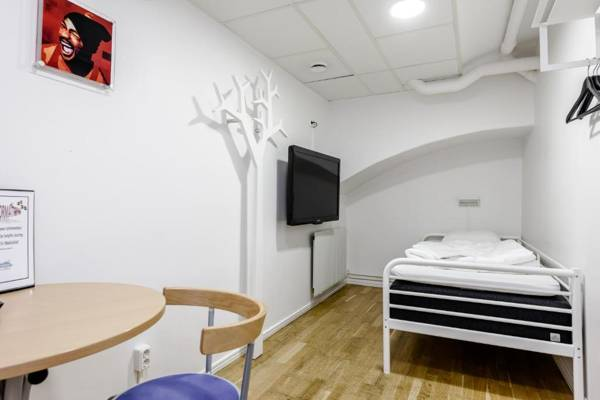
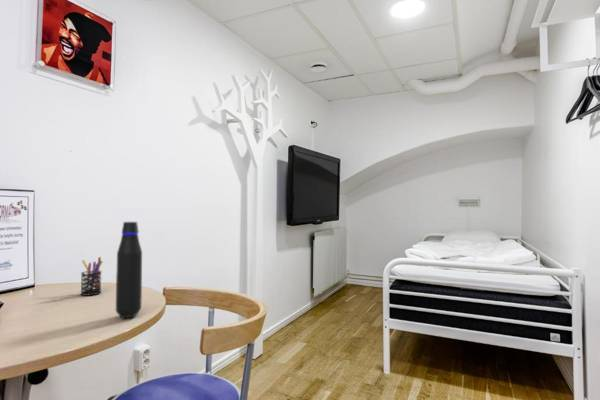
+ water bottle (129, 269)
+ pen holder (93, 274)
